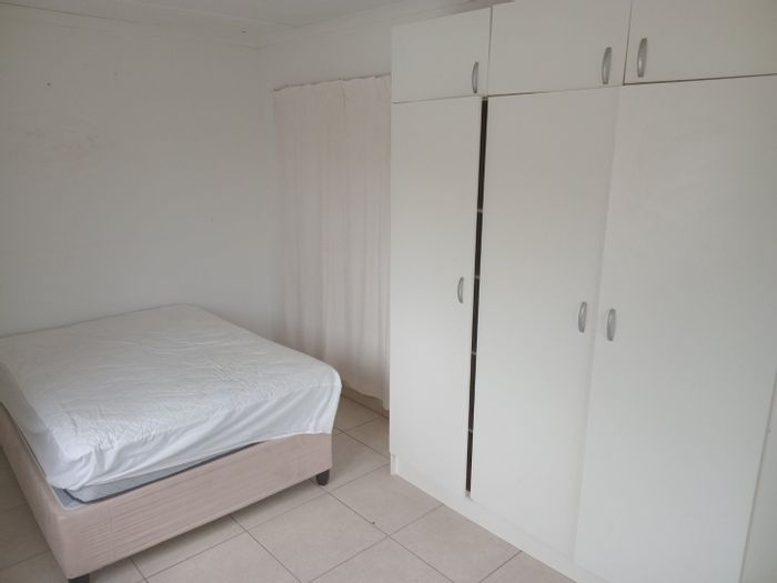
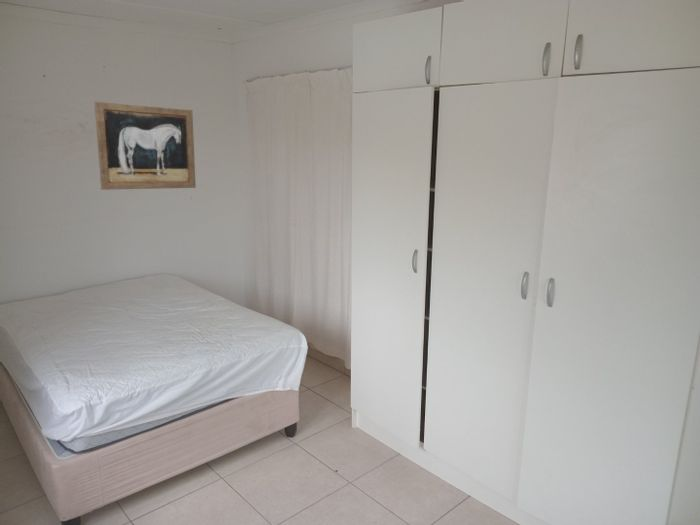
+ wall art (148, 148)
